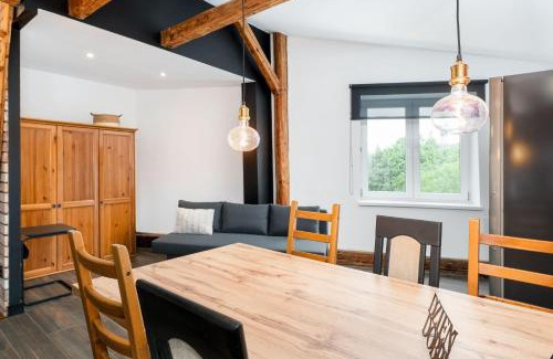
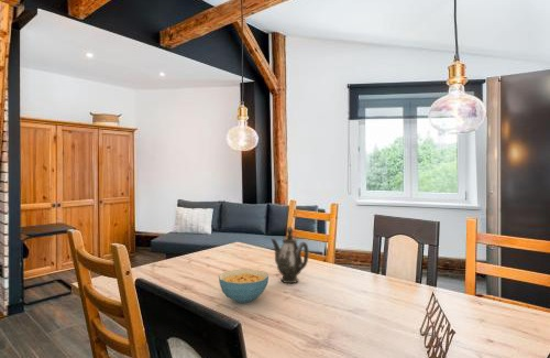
+ cereal bowl (243, 288)
+ teapot (288, 253)
